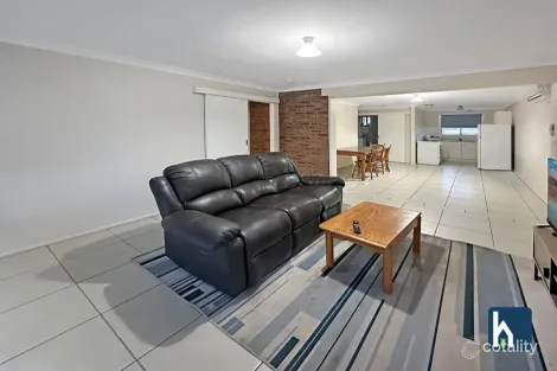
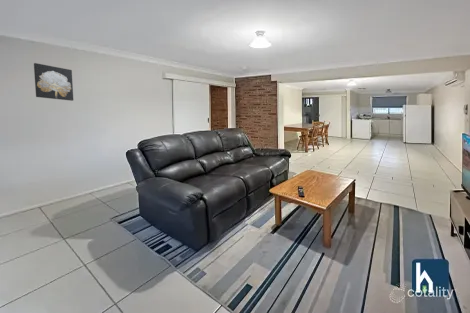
+ wall art (54, 82)
